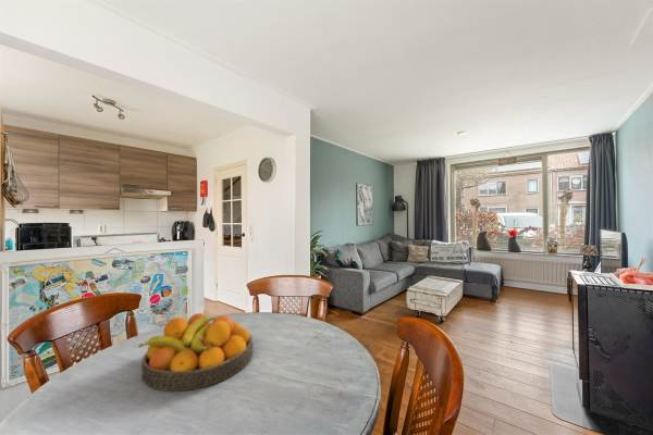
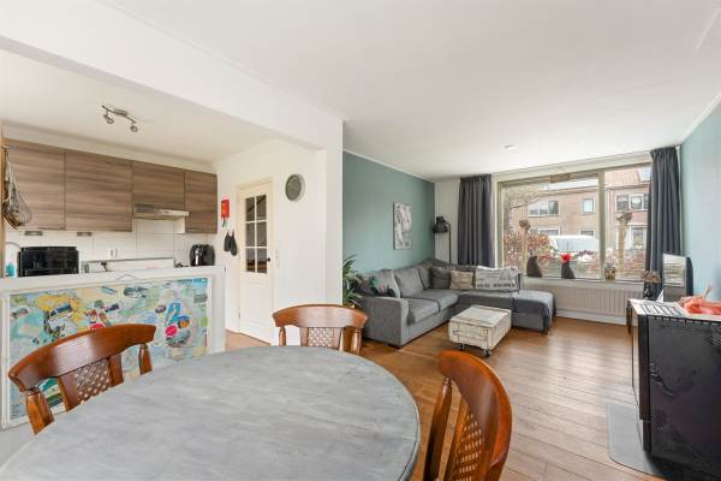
- fruit bowl (201, 338)
